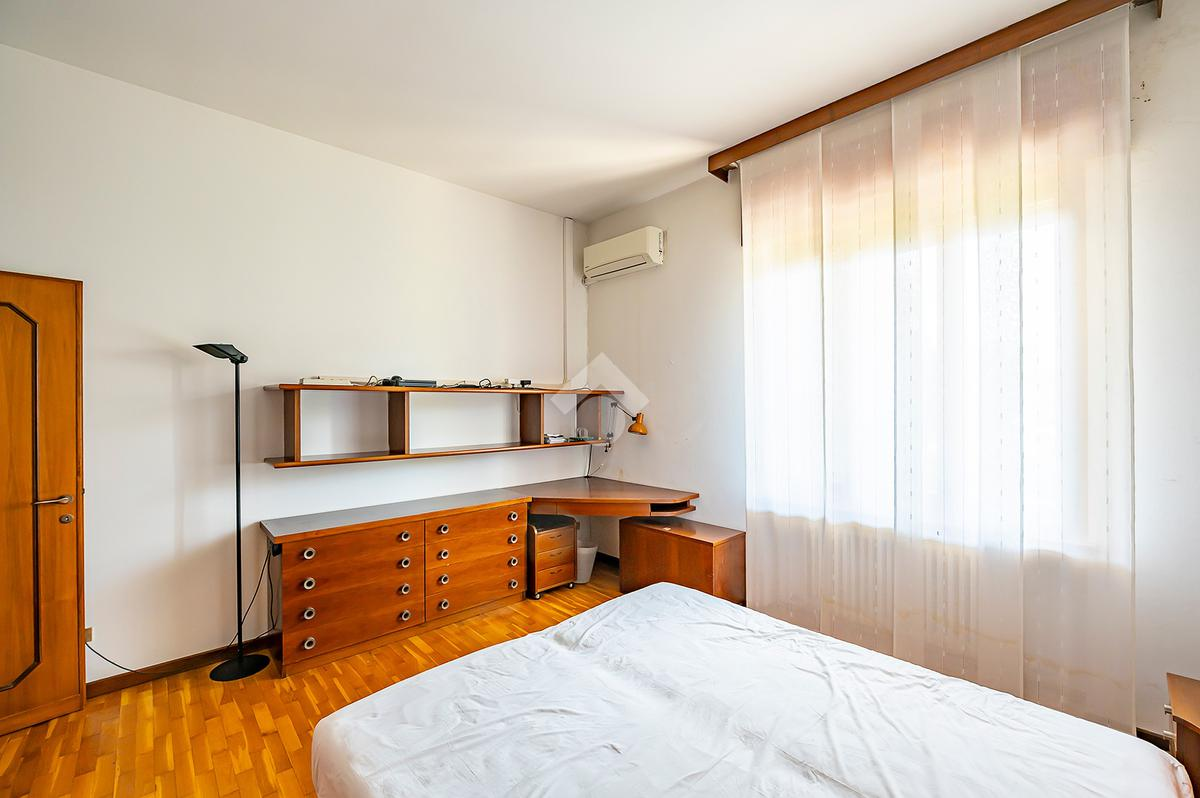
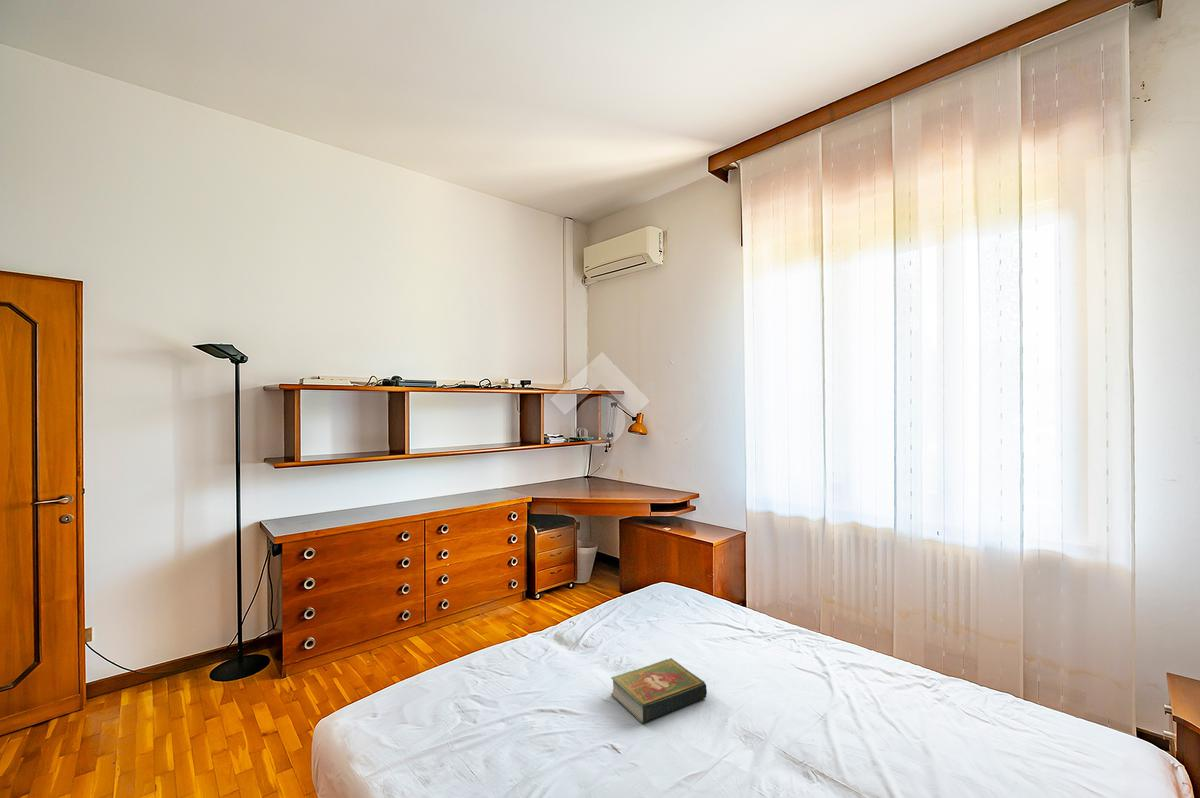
+ book (658, 687)
